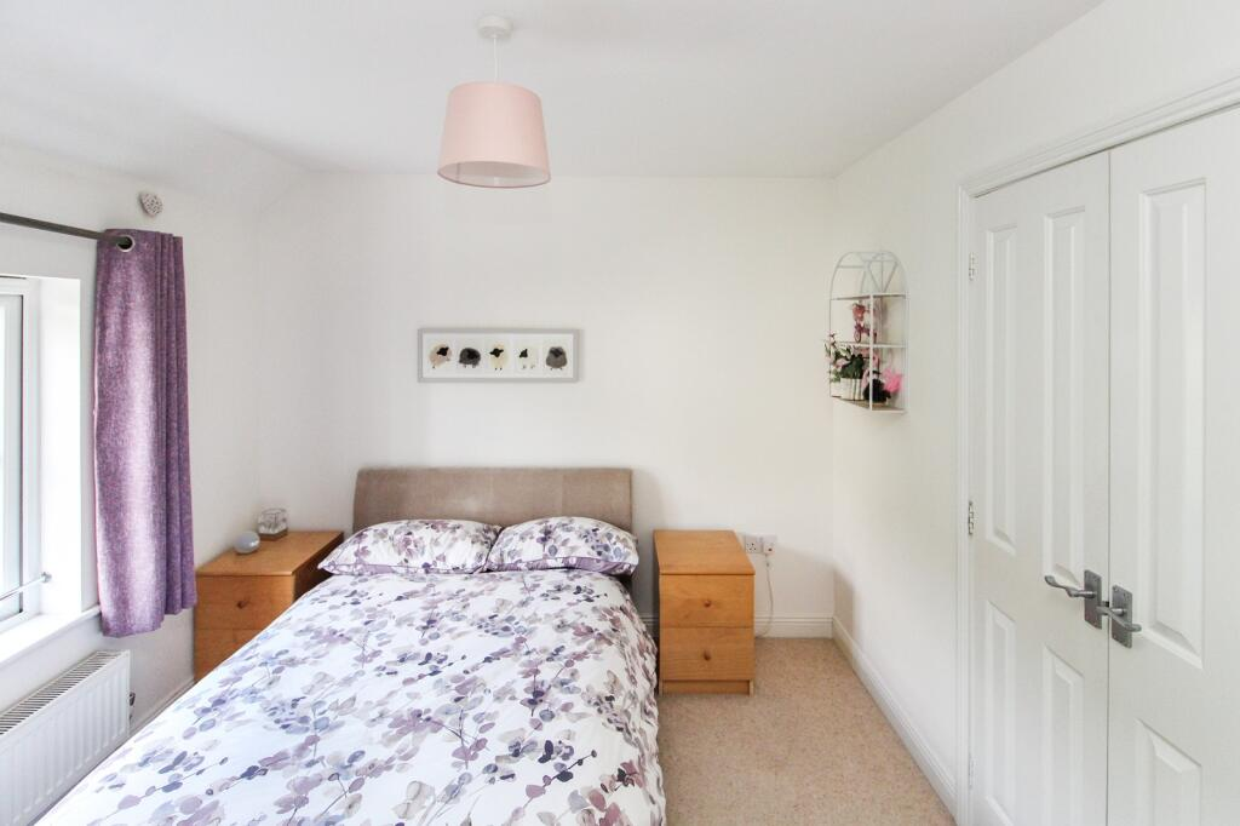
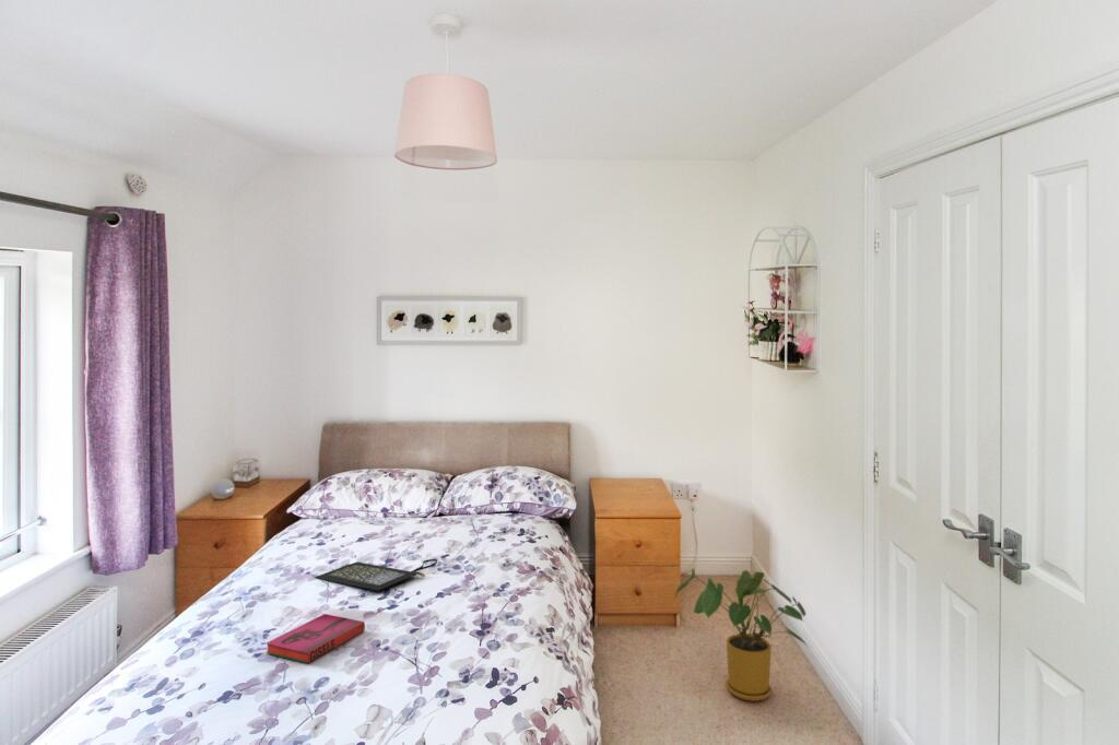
+ clutch bag (372, 575)
+ hardback book (317, 636)
+ house plant (745, 632)
